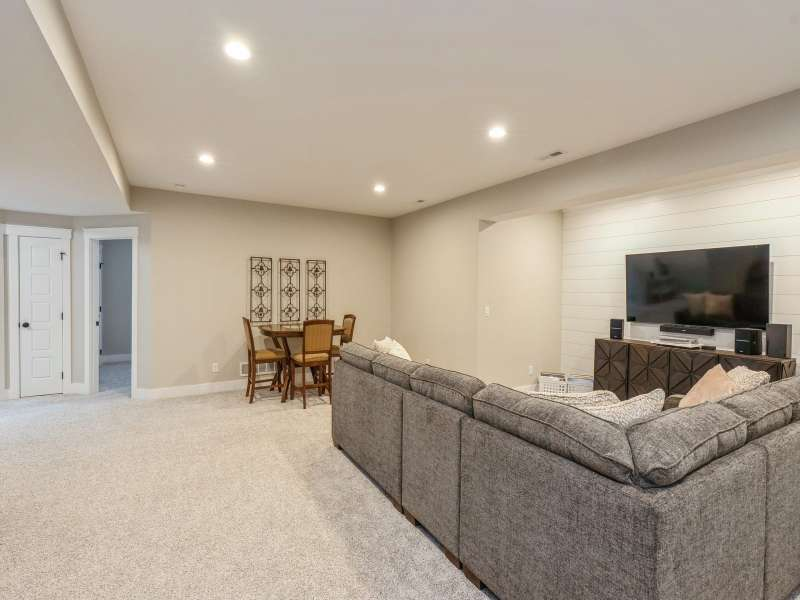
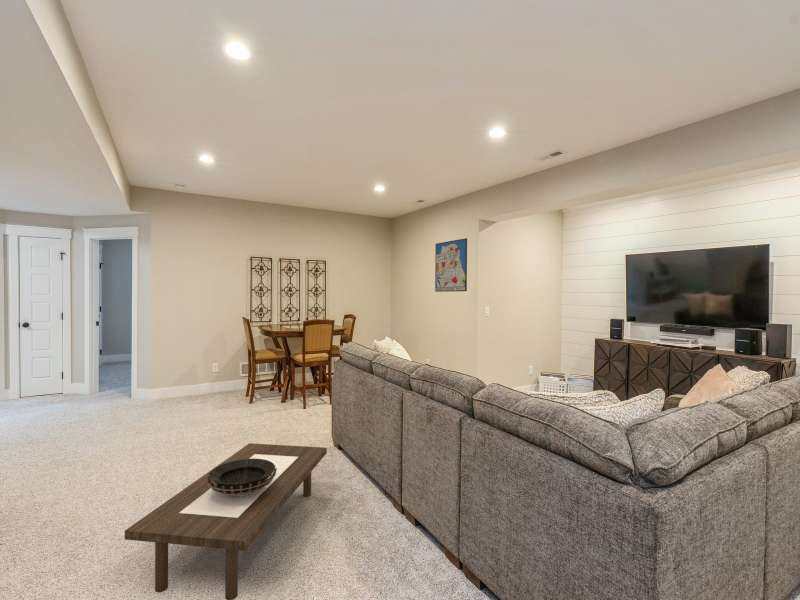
+ coffee table (247, 507)
+ decorative bowl (242, 479)
+ wall art (450, 266)
